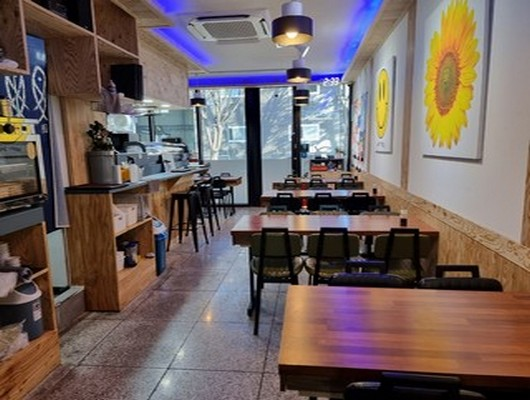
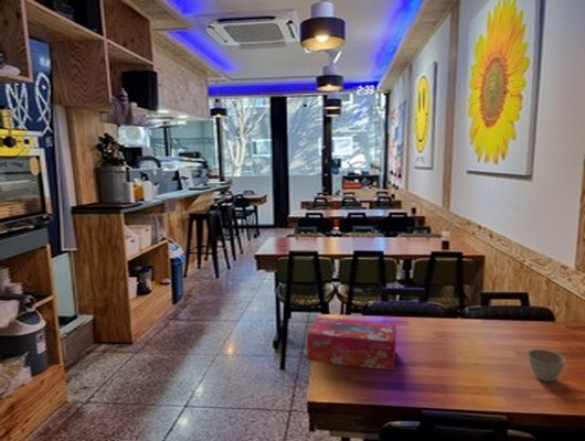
+ flower pot (545, 366)
+ tissue box (352, 342)
